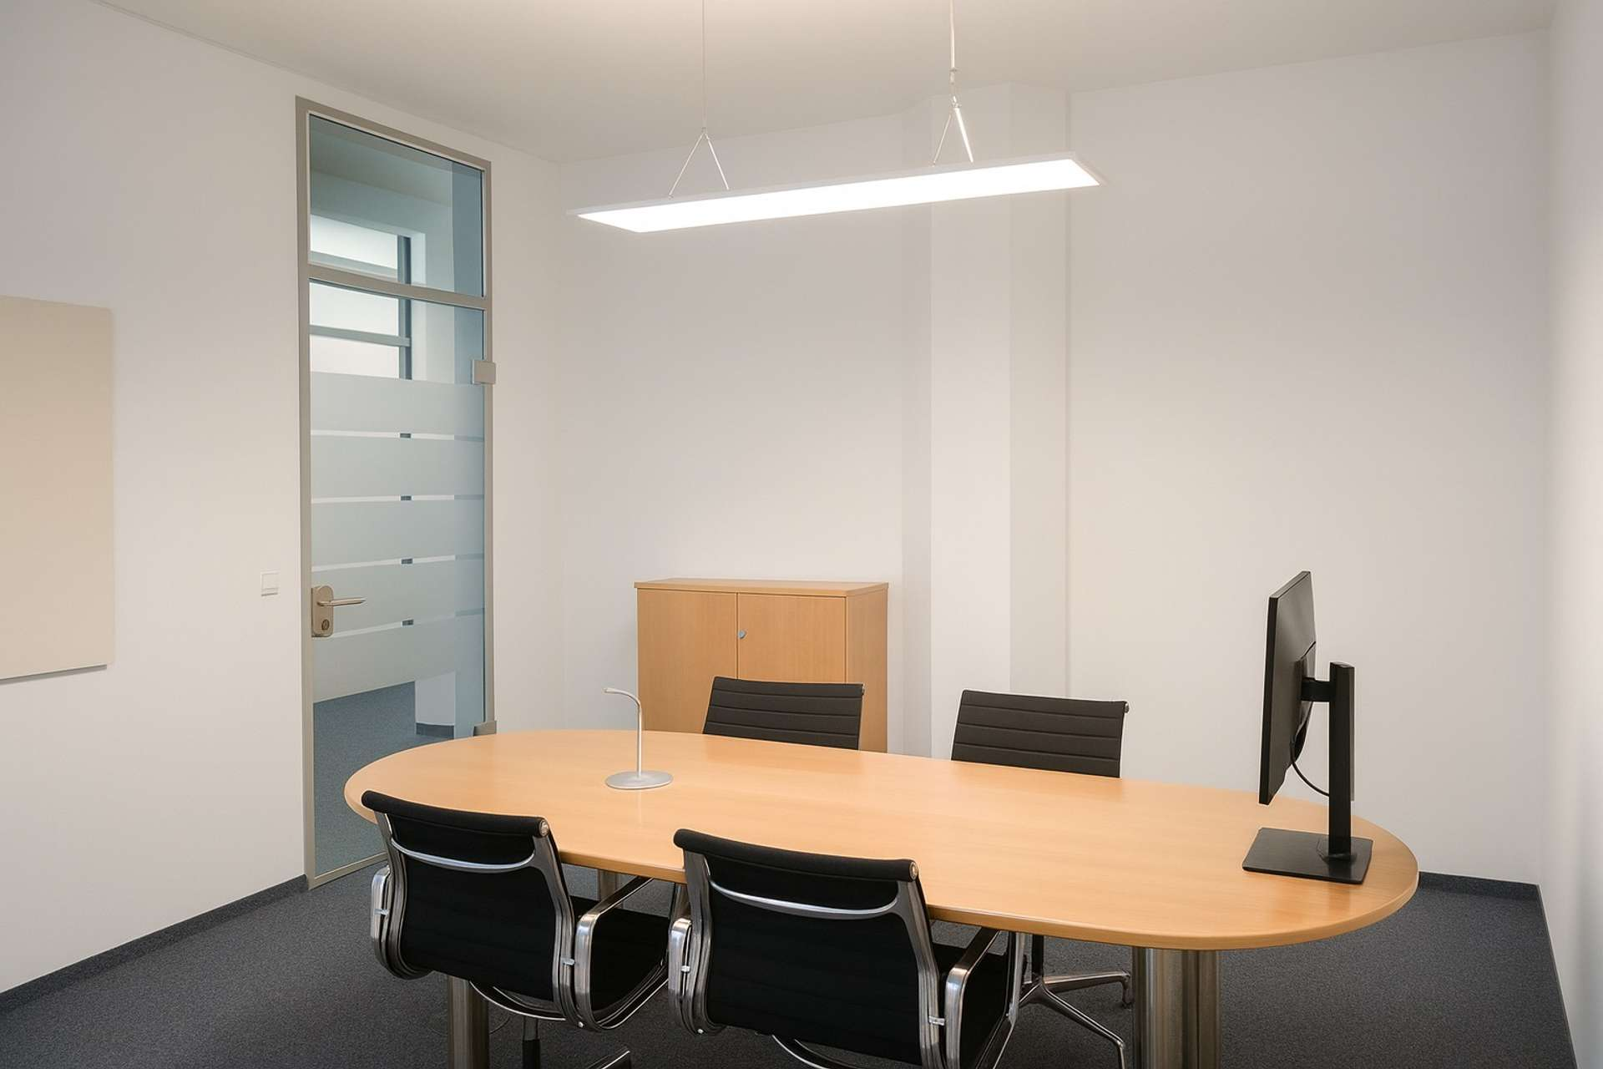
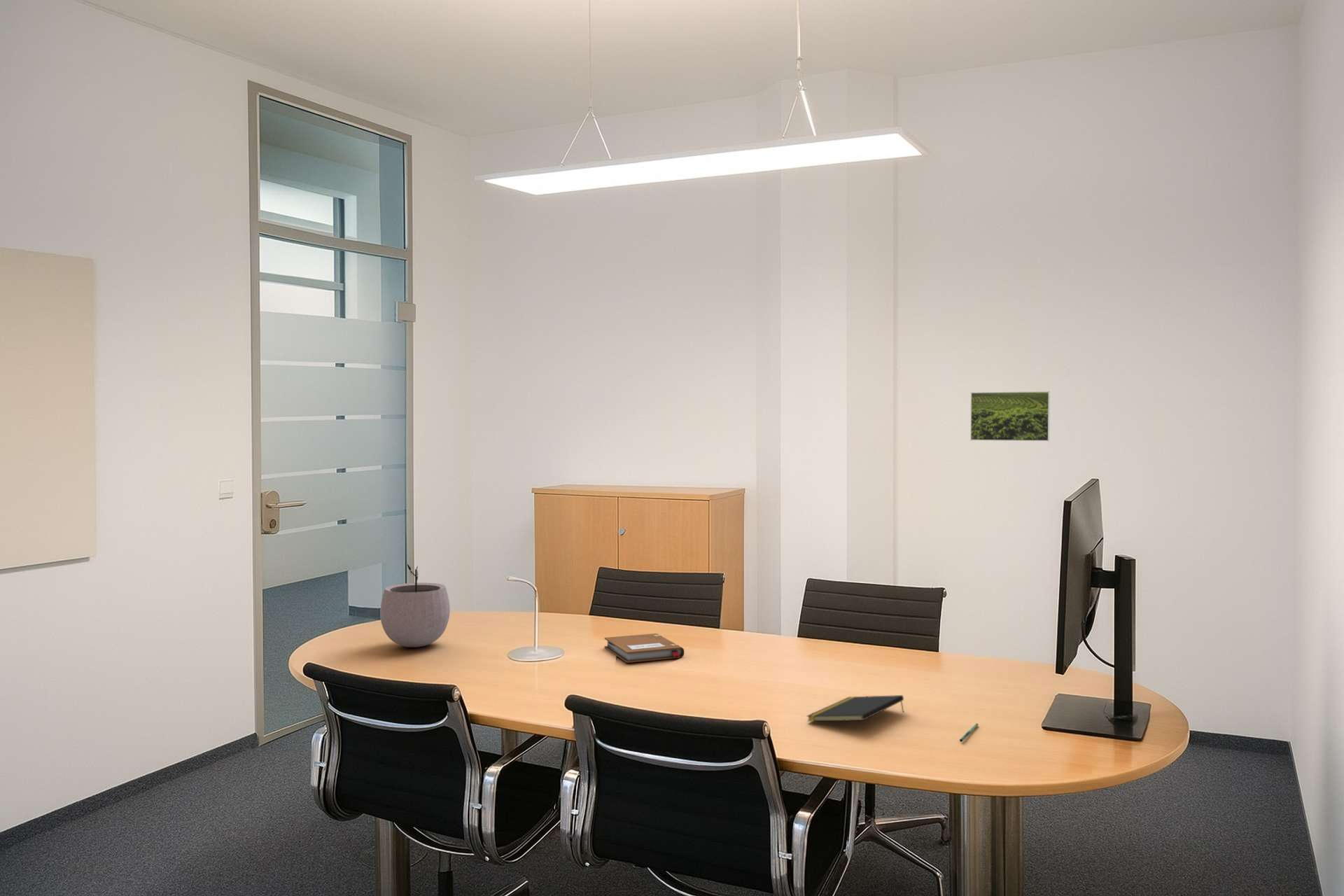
+ pen (969, 732)
+ notepad (855, 708)
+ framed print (1009, 416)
+ plant pot (415, 603)
+ notebook (644, 648)
